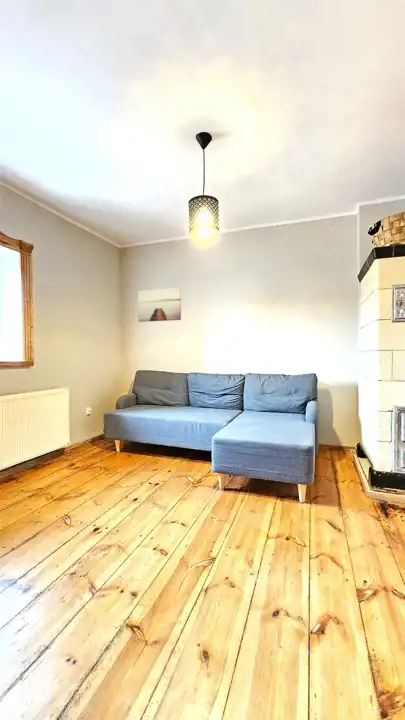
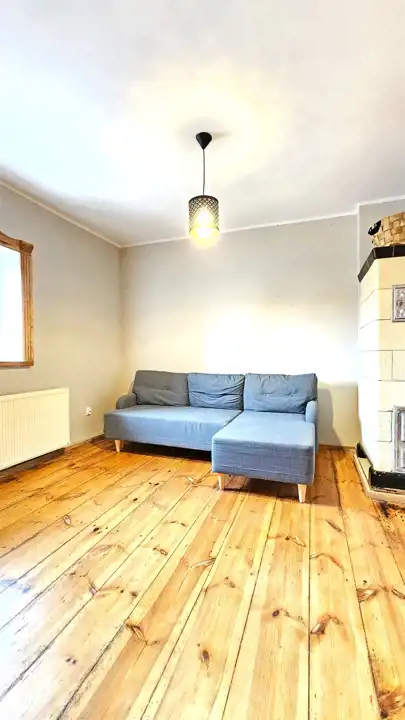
- wall art (159, 305)
